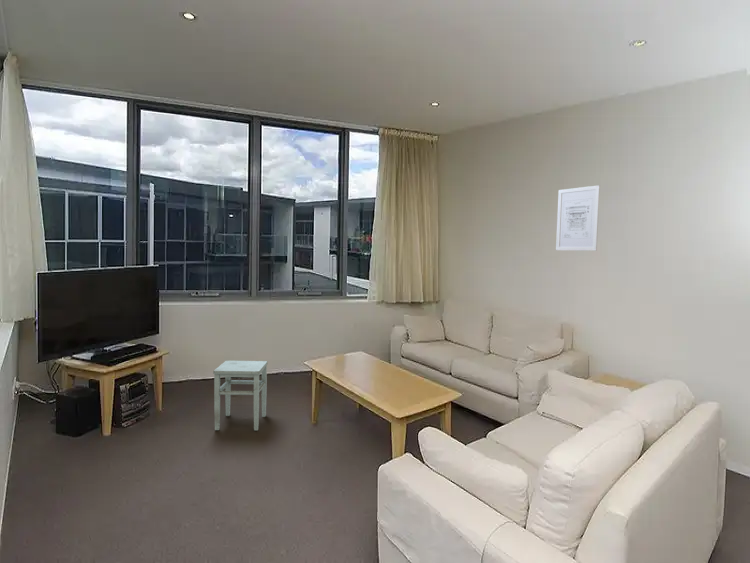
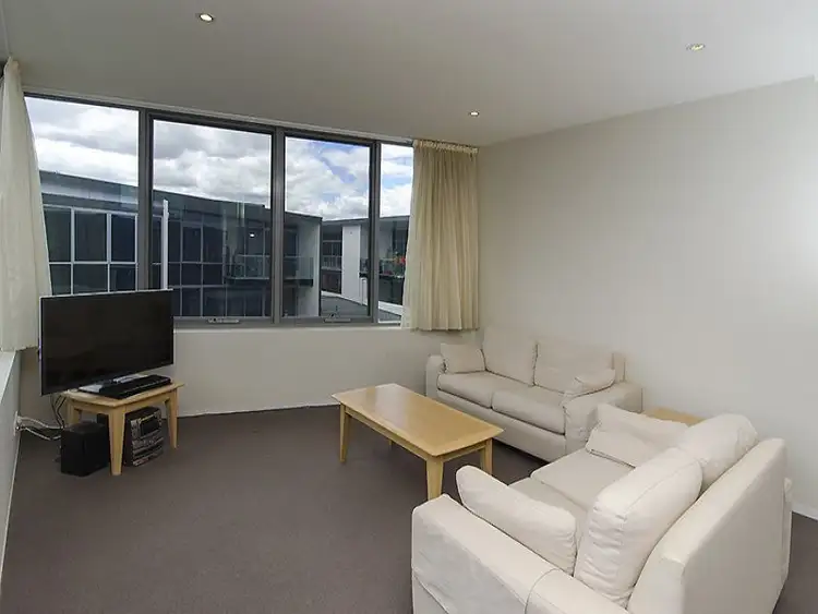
- wall art (576, 219)
- stool (241, 394)
